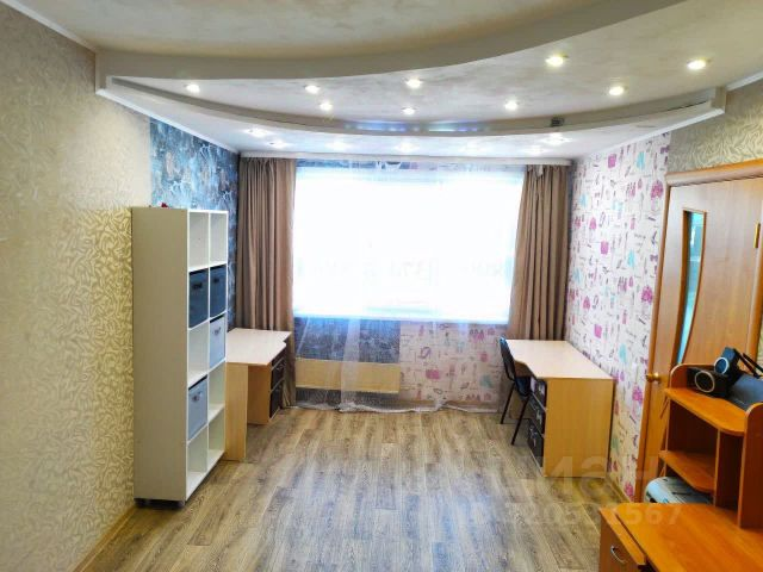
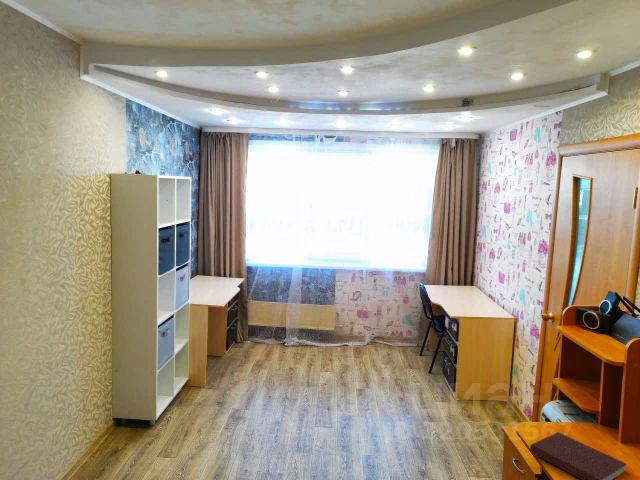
+ notebook (576, 457)
